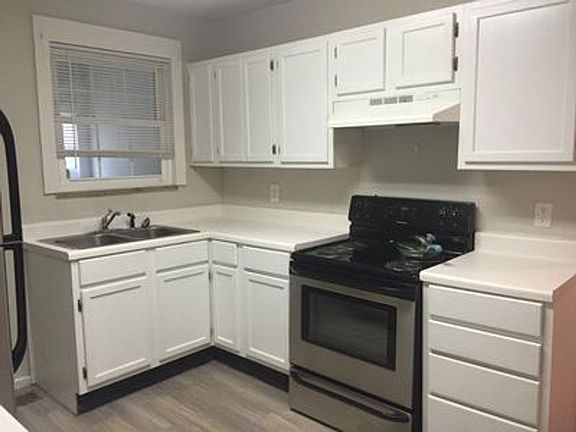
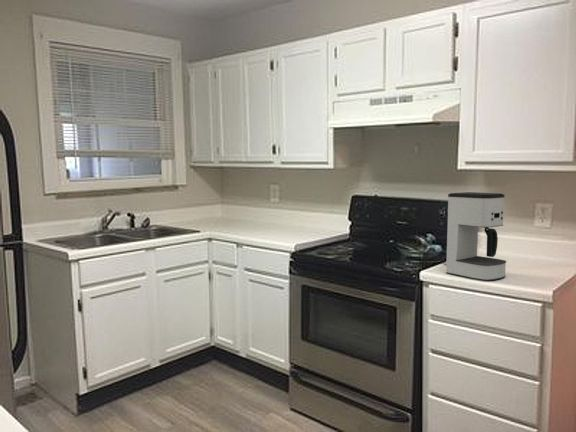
+ coffee maker (477, 234)
